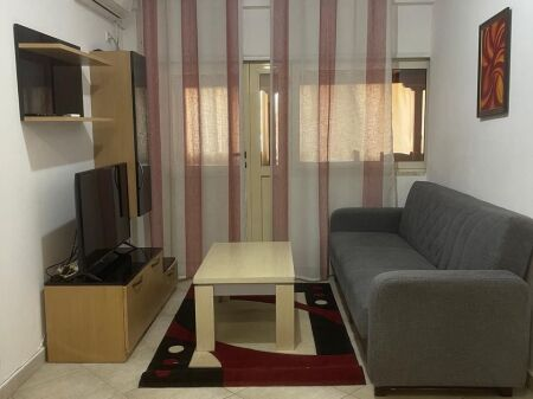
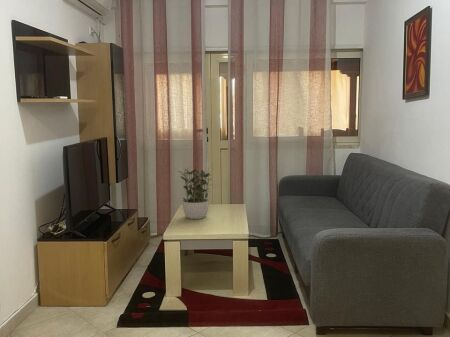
+ potted plant (195, 191)
